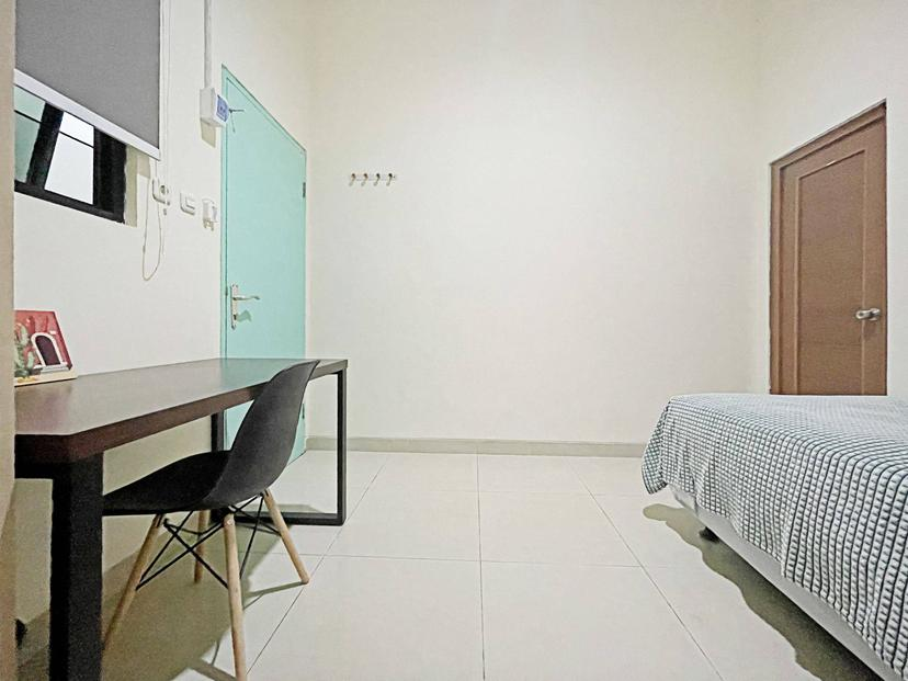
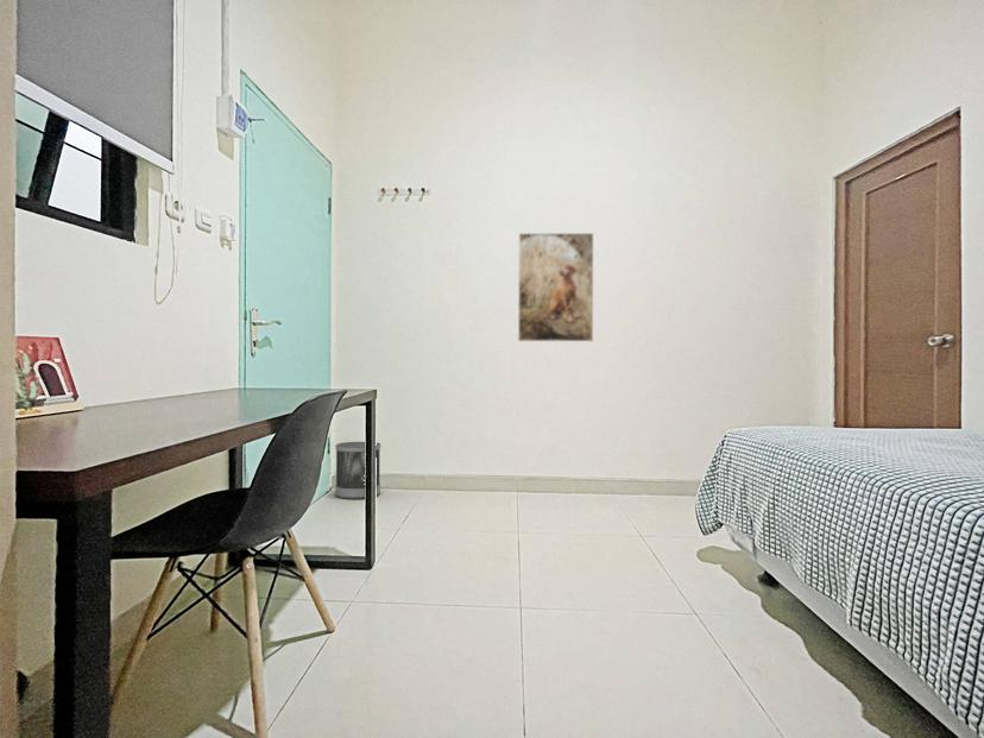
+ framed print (555, 286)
+ wastebasket (358, 469)
